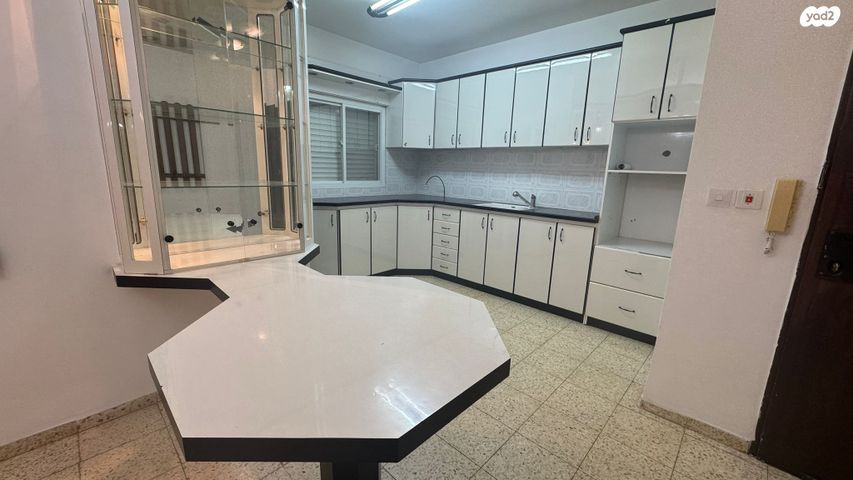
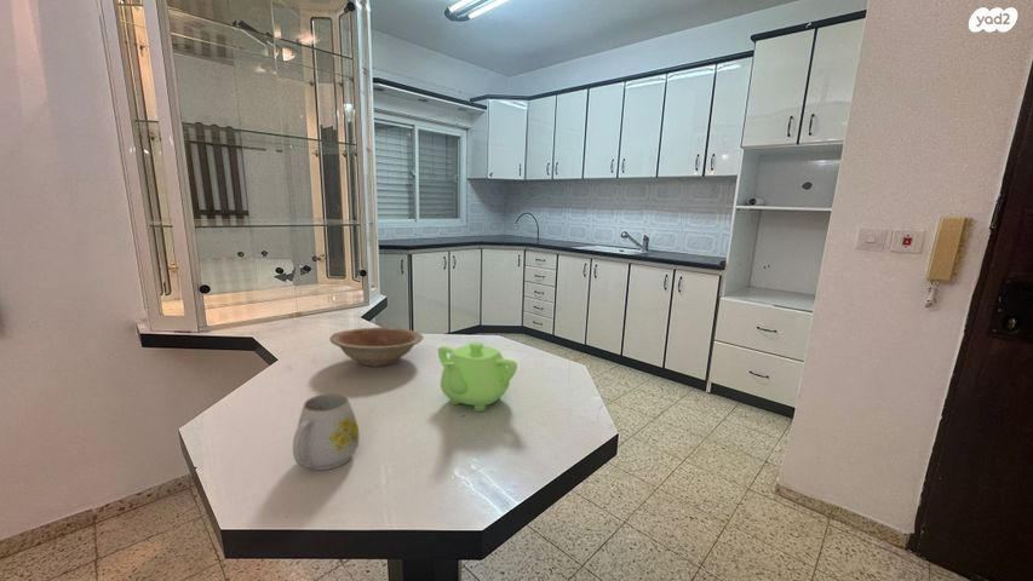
+ bowl (378, 347)
+ teapot (469, 375)
+ mug (322, 433)
